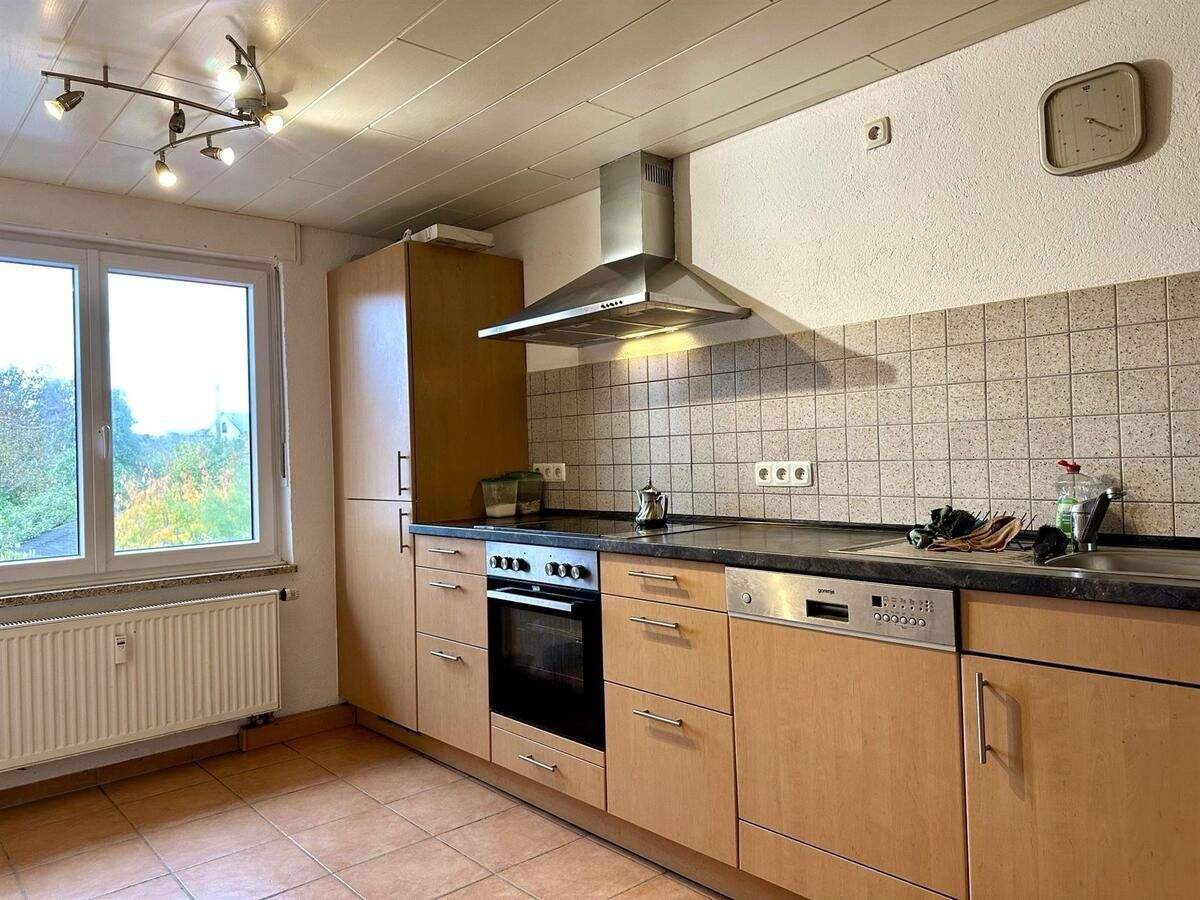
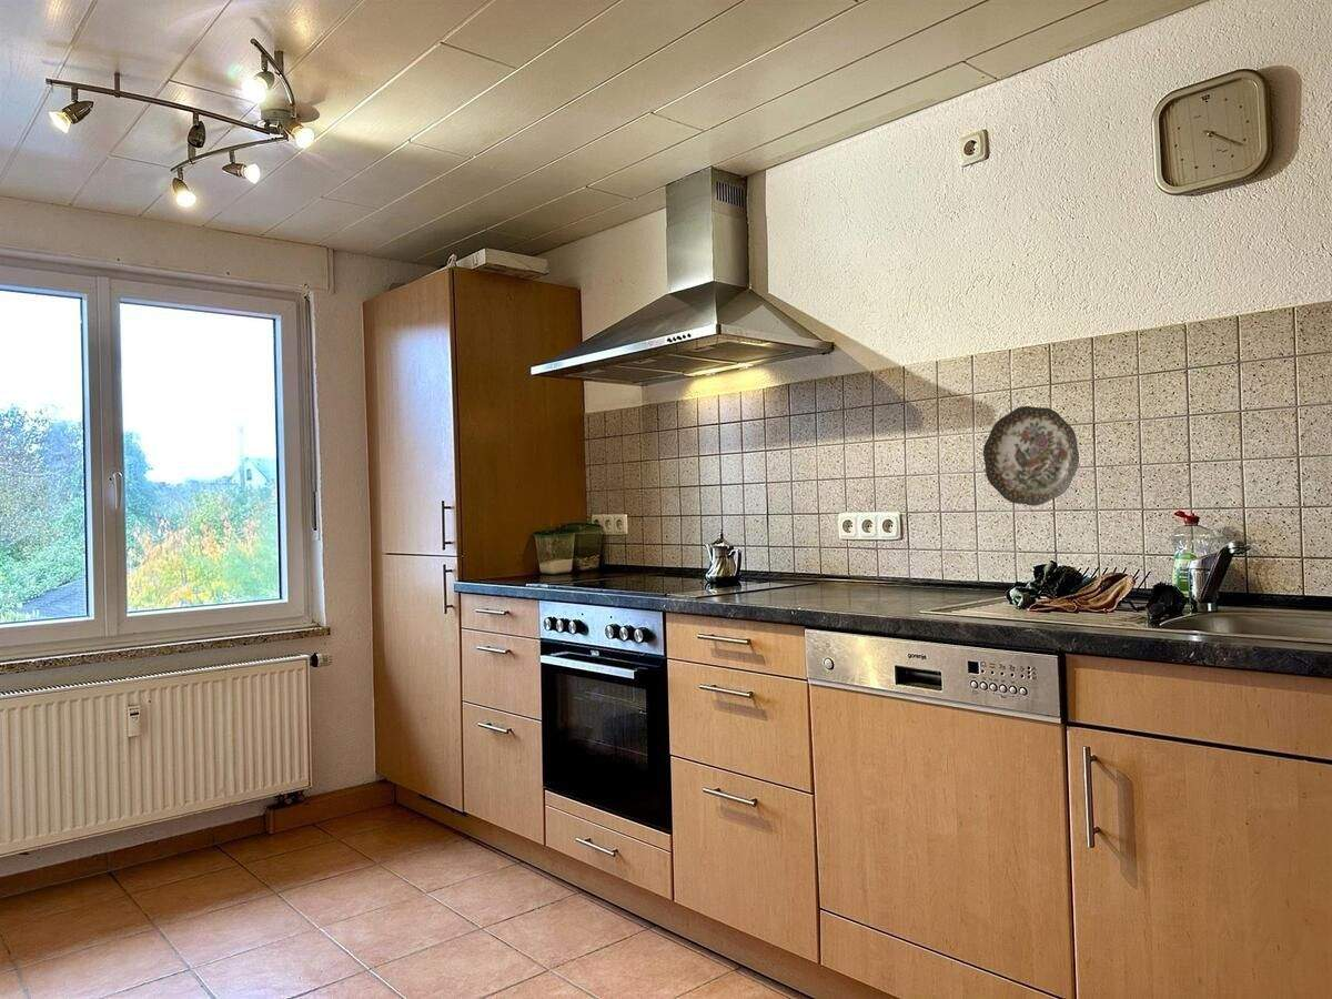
+ decorative plate (1031, 455)
